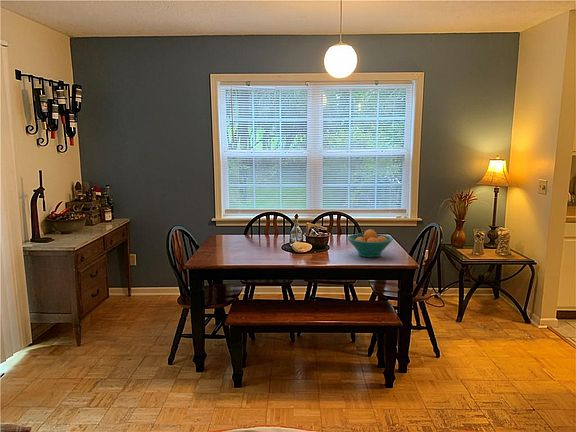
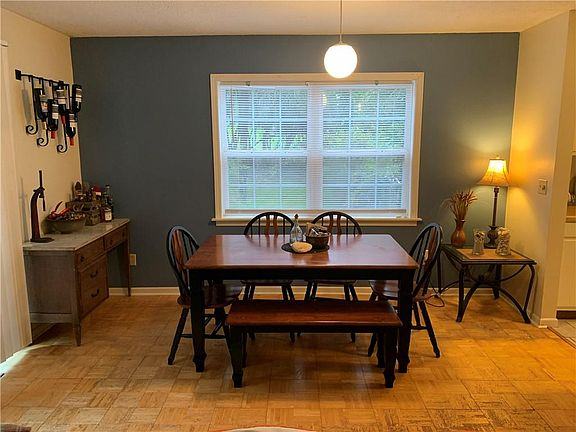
- fruit bowl (369, 242)
